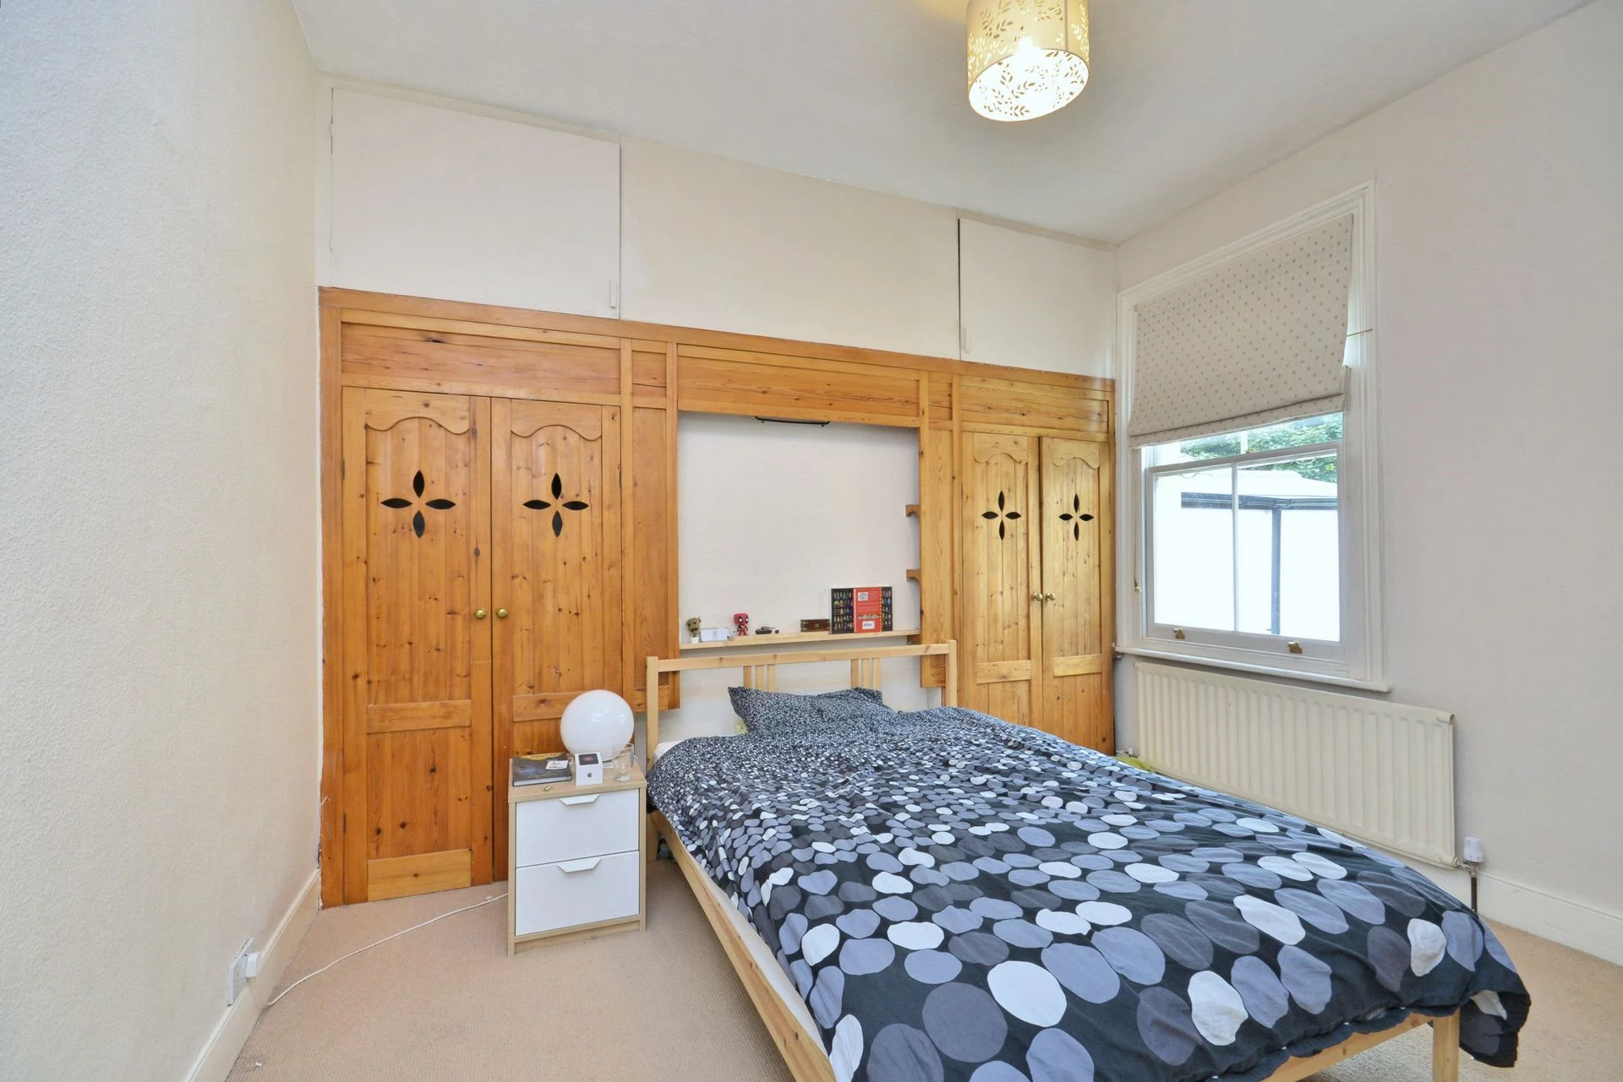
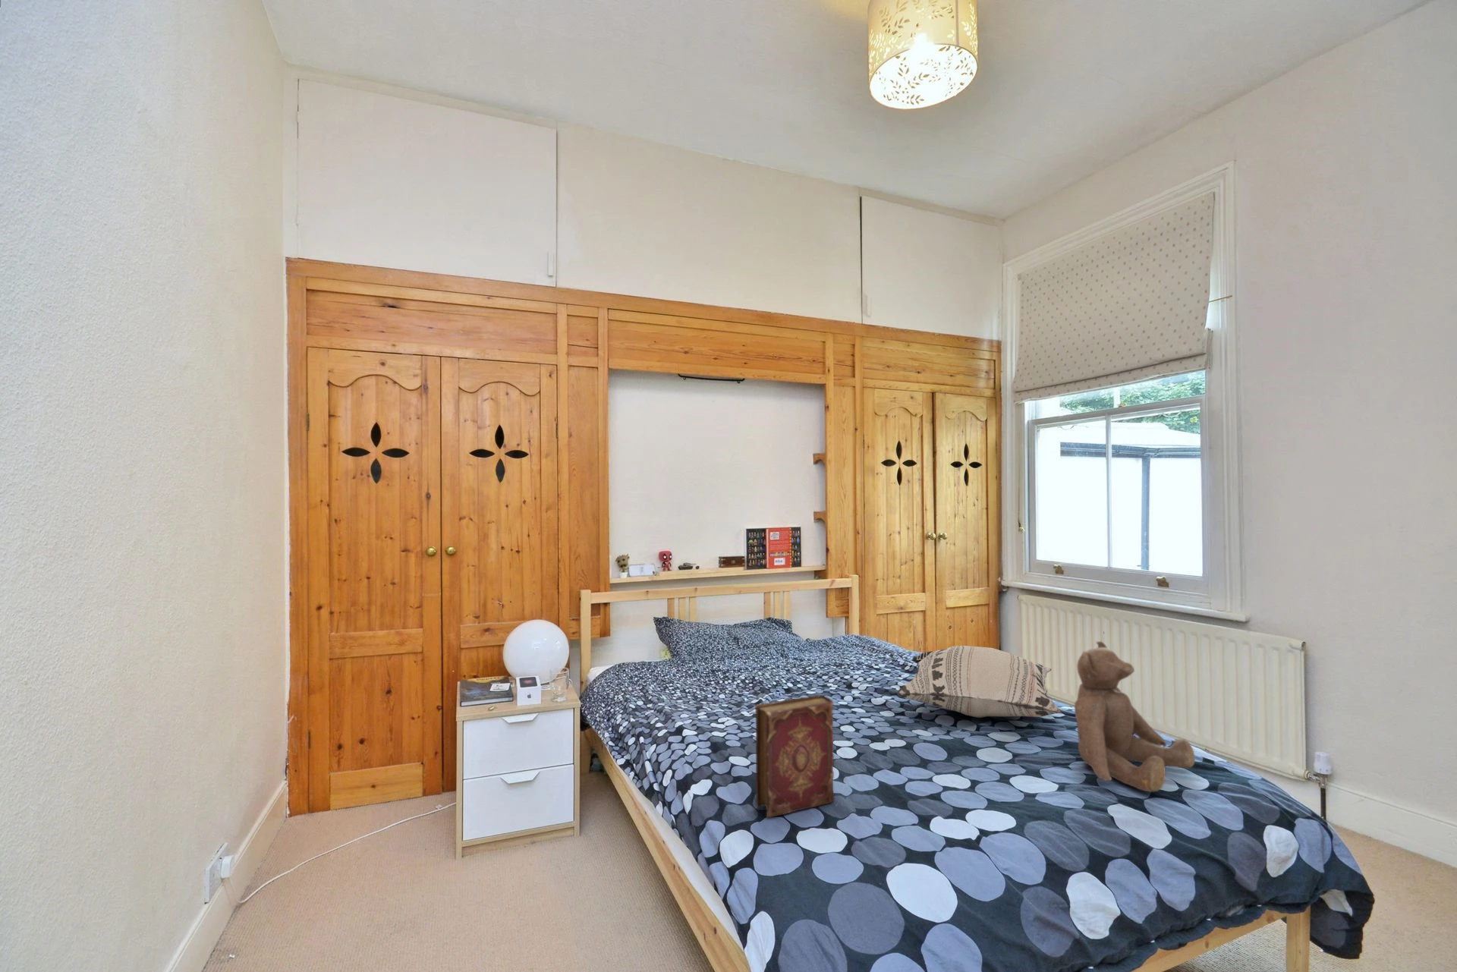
+ hardback book (796, 754)
+ teddy bear (1128, 711)
+ decorative pillow (977, 680)
